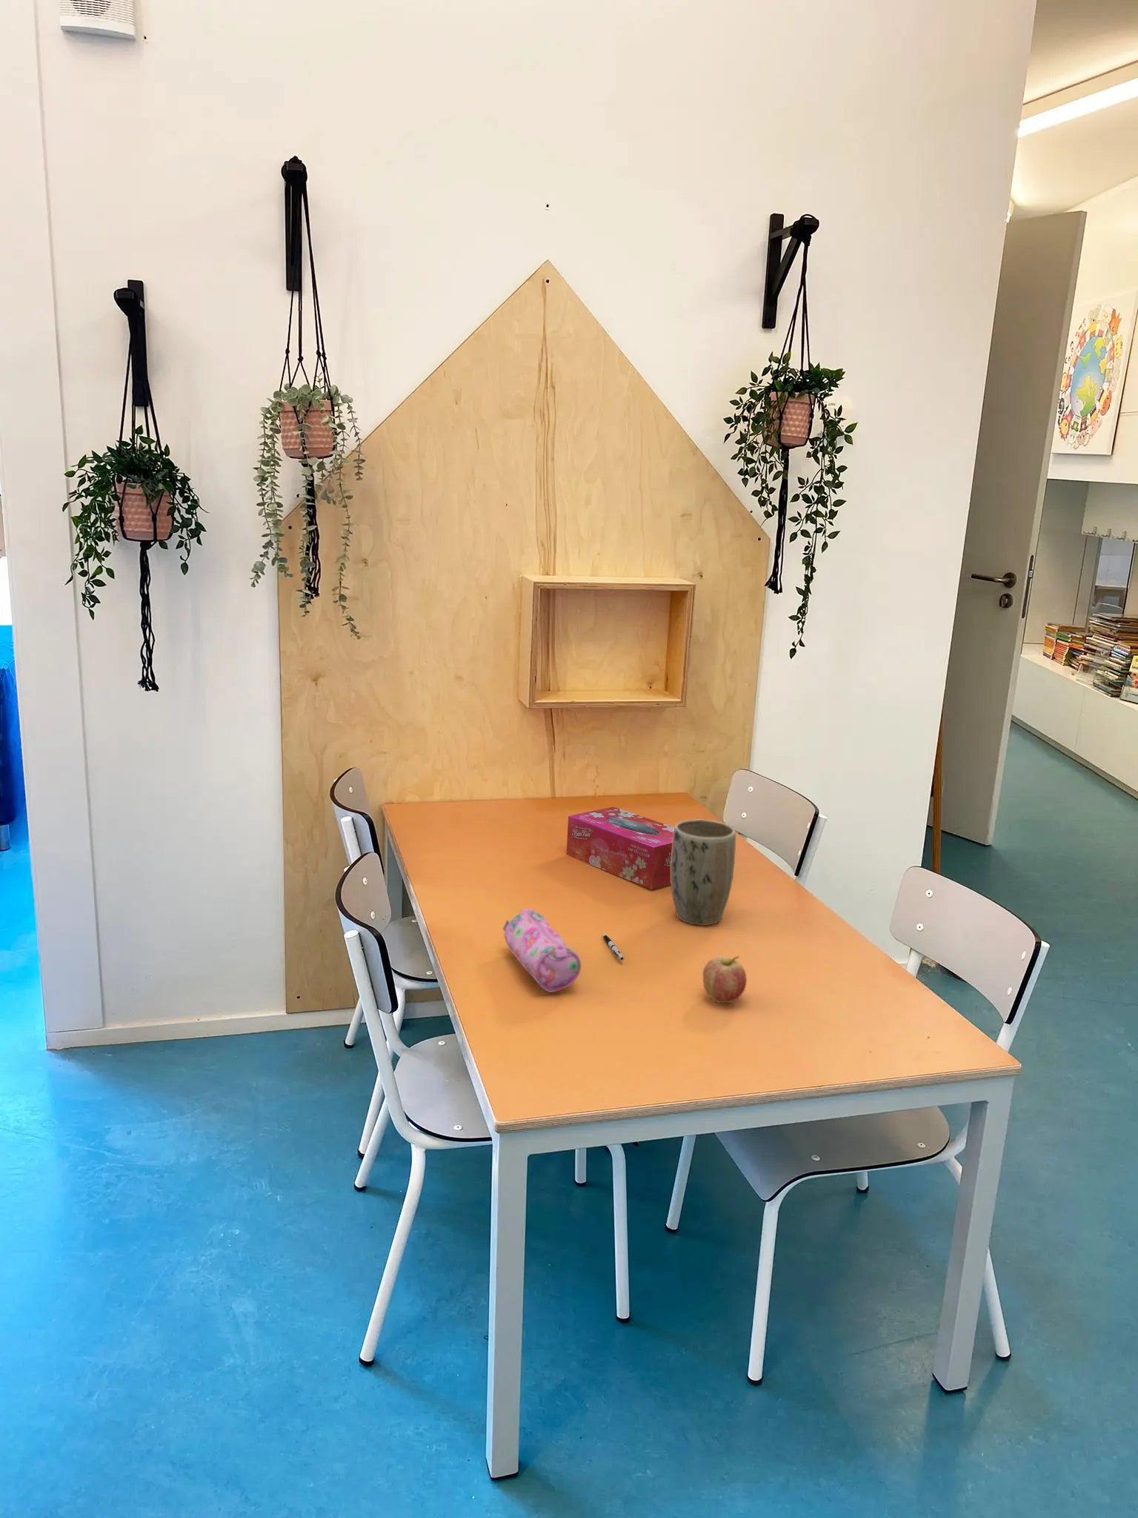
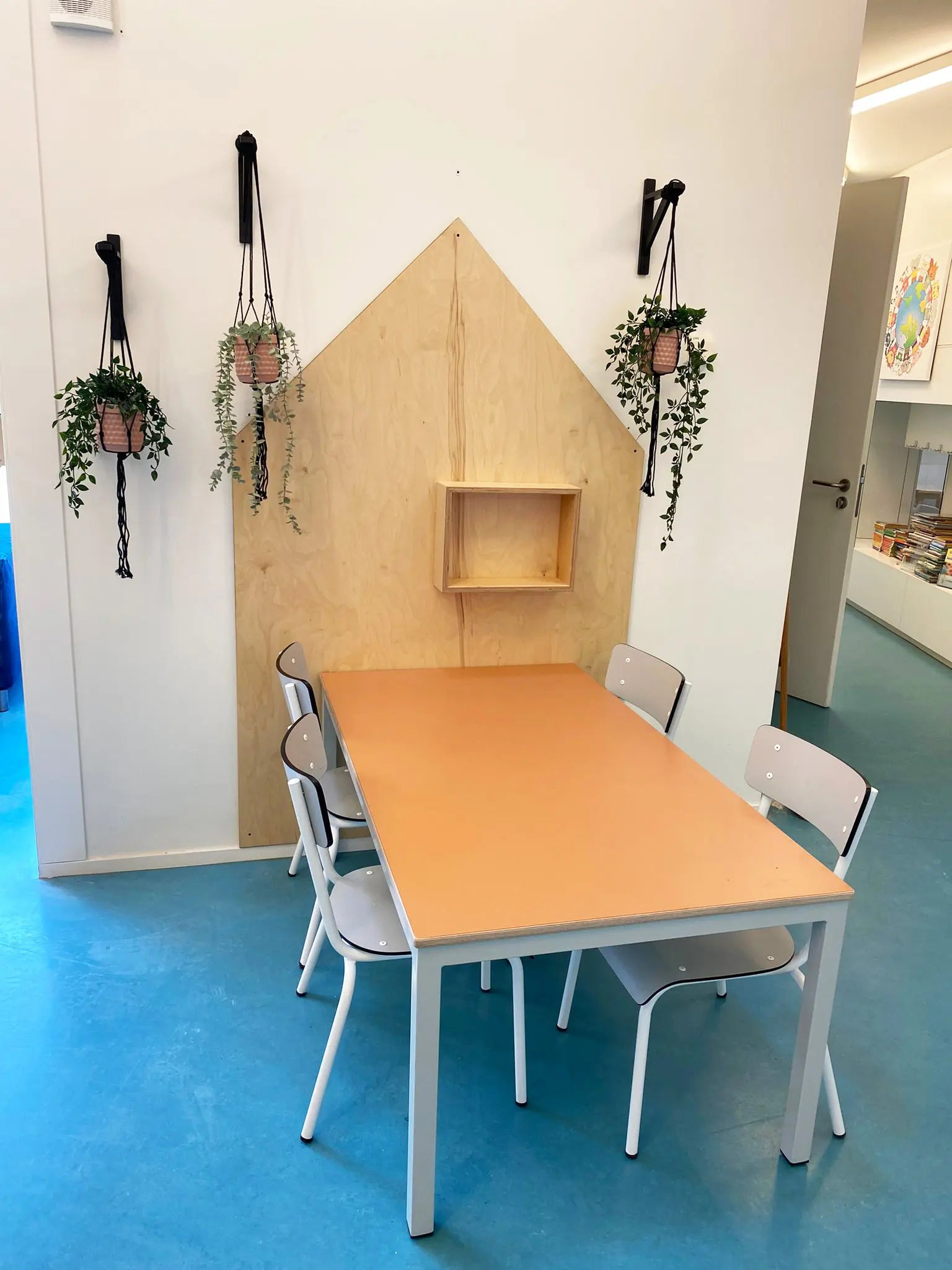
- plant pot (702, 873)
- fruit (724, 979)
- pen (611, 945)
- tissue box (631, 846)
- pencil case (540, 948)
